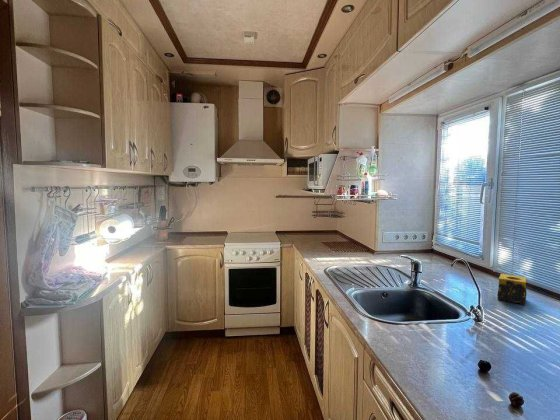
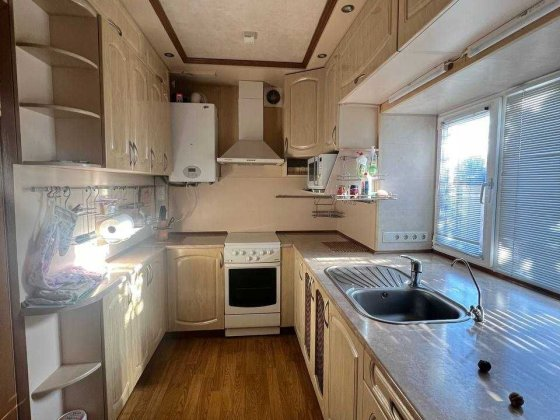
- candle (512, 288)
